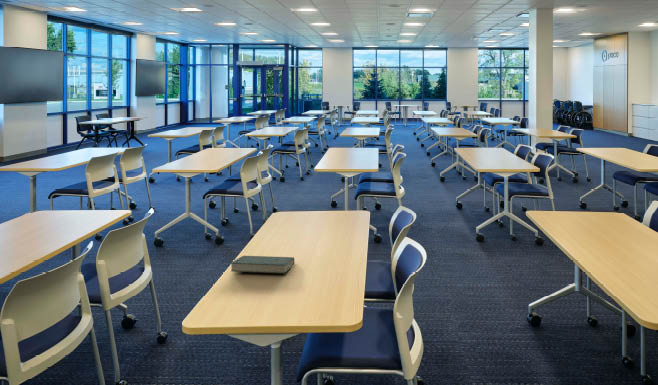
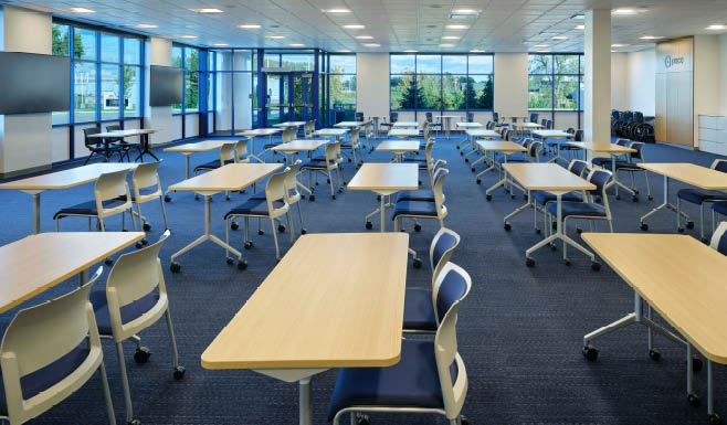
- book (263, 264)
